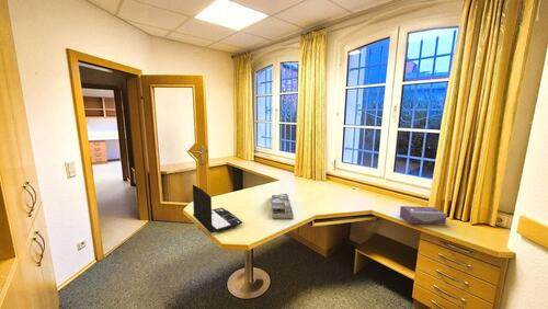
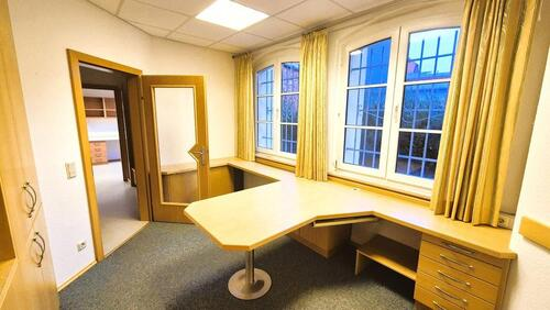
- laptop (217, 208)
- tissue box (422, 214)
- desk organizer (281, 202)
